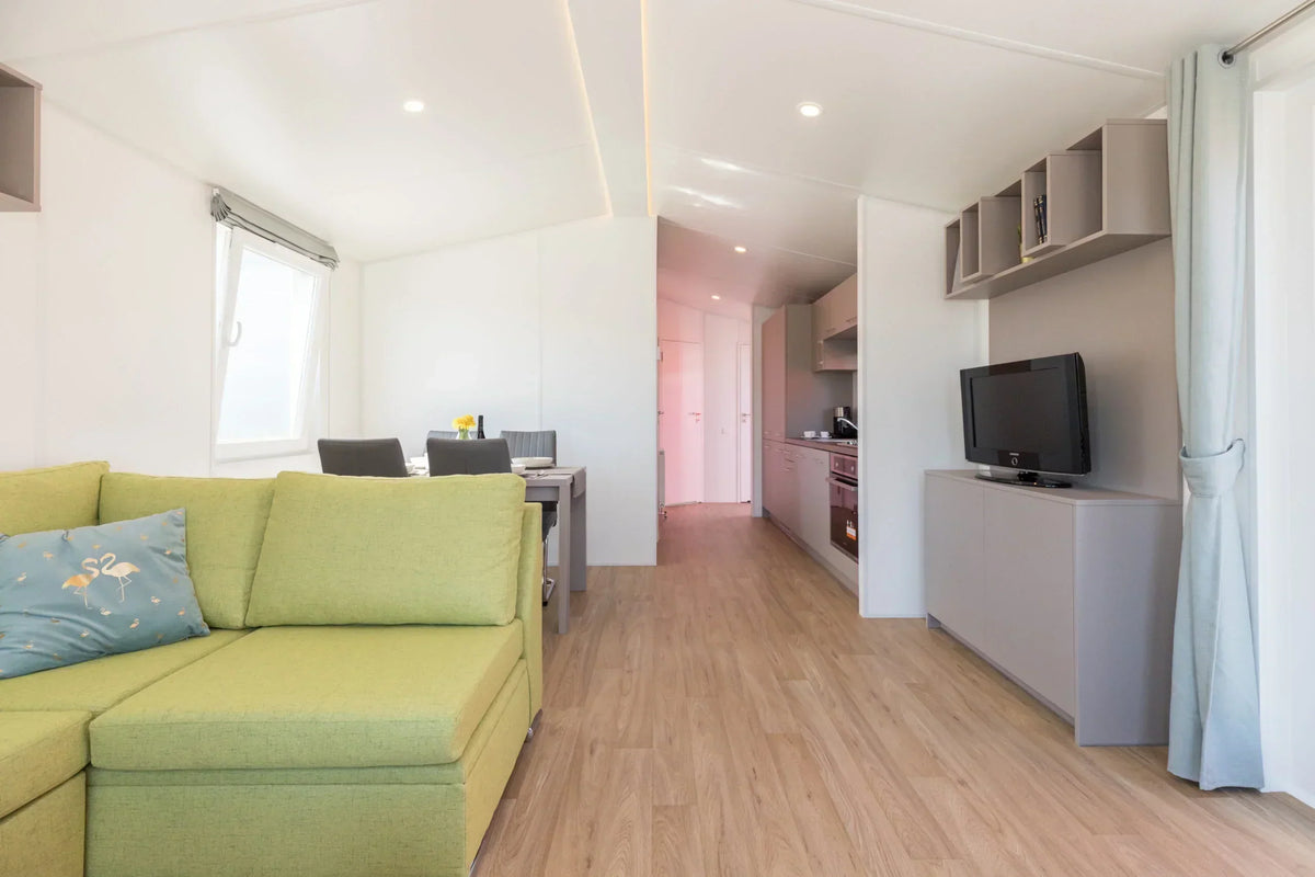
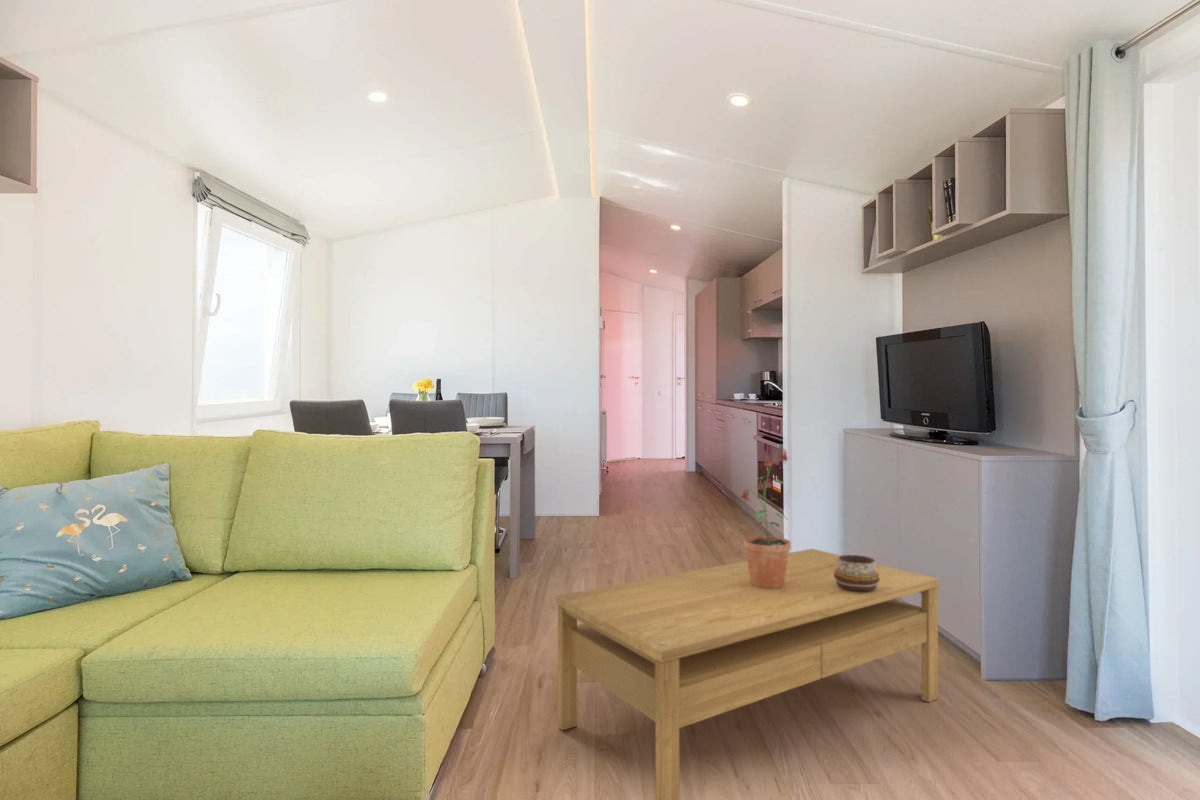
+ coffee table (756, 649)
+ potted plant (764, 515)
+ decorative bowl (856, 572)
